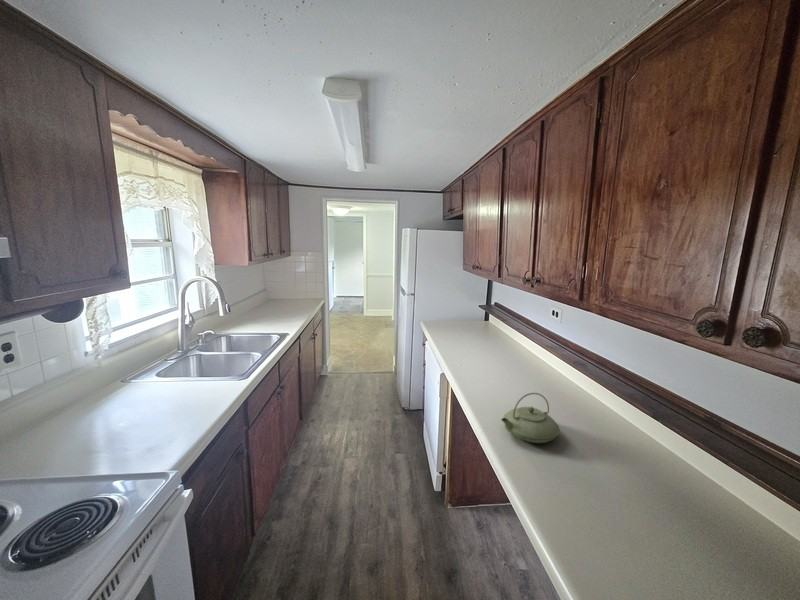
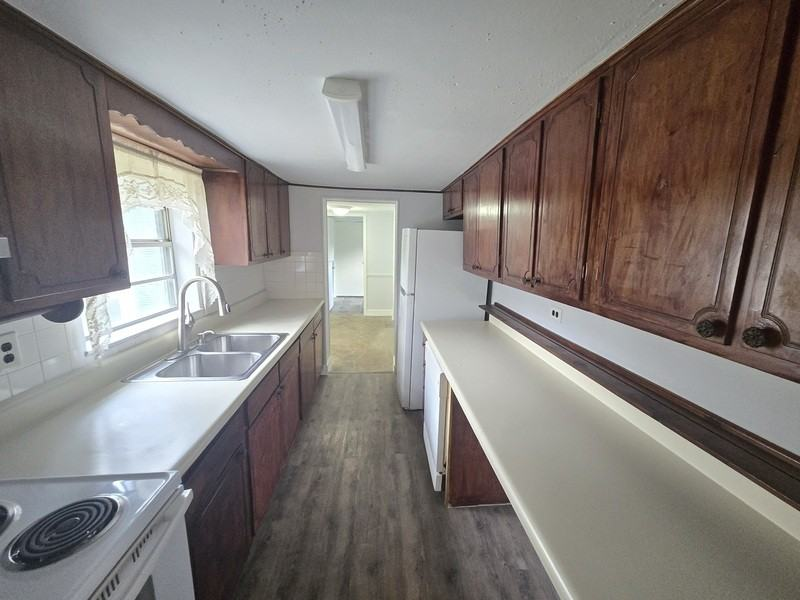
- teapot (528, 413)
